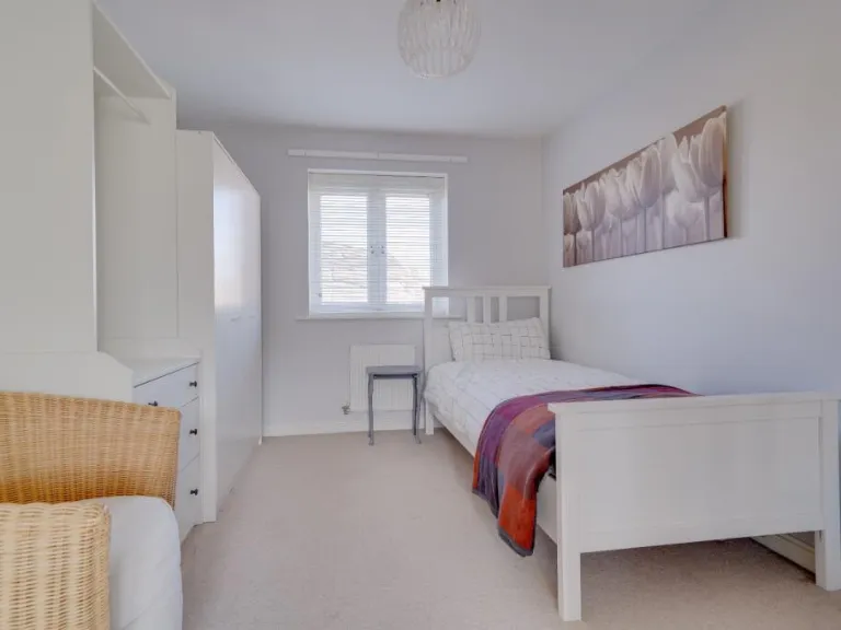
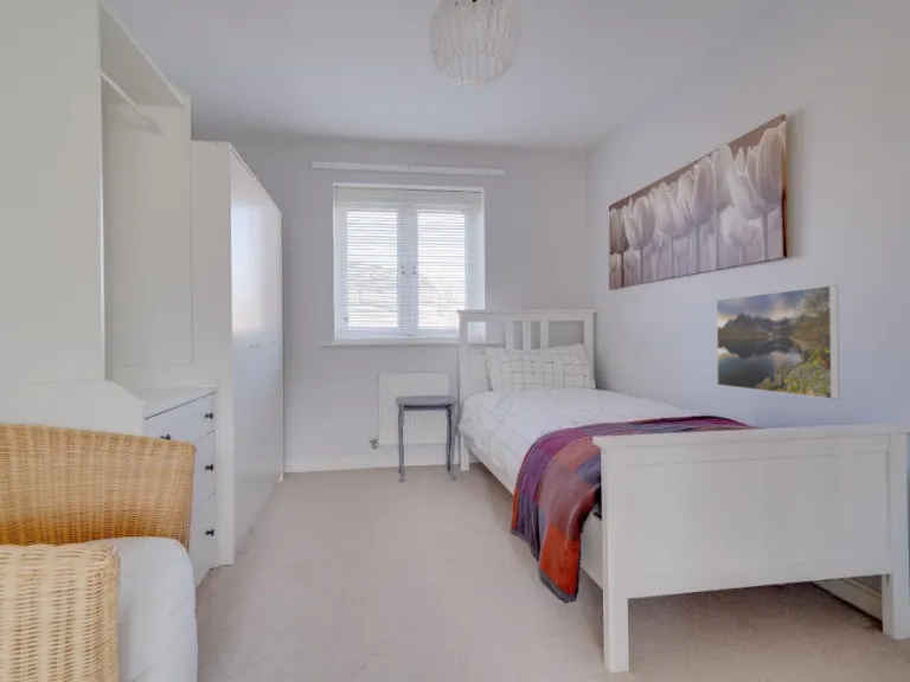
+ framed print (769, 342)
